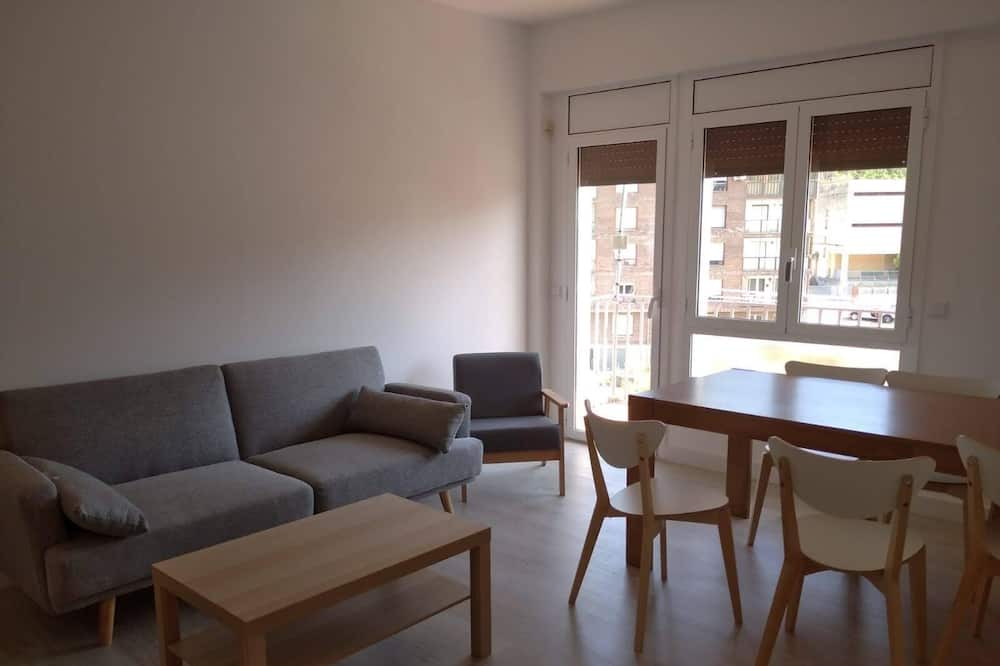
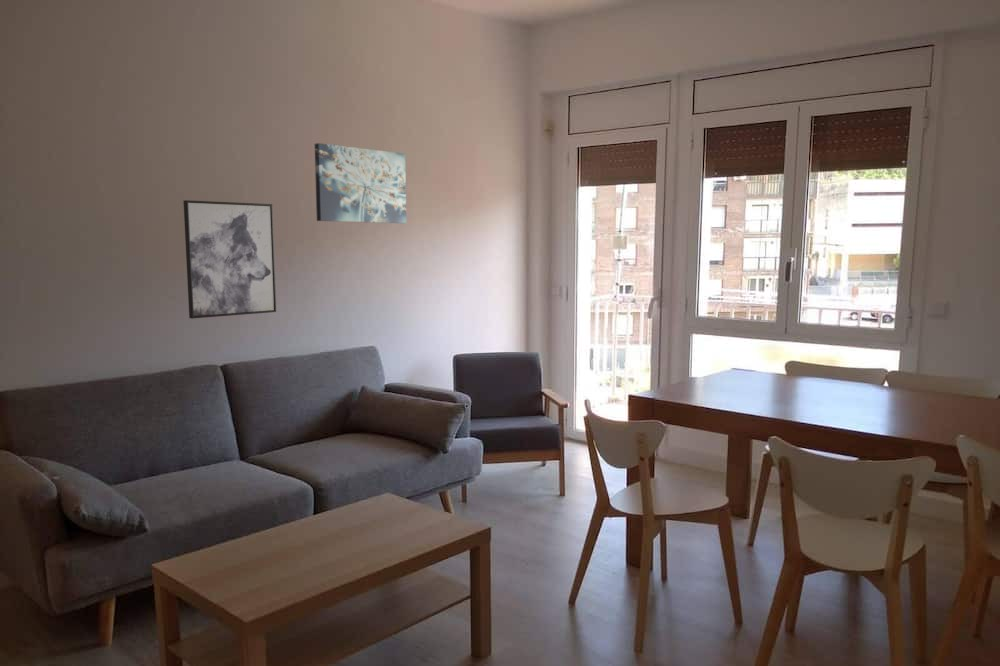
+ wall art (363, 185)
+ wall art (232, 259)
